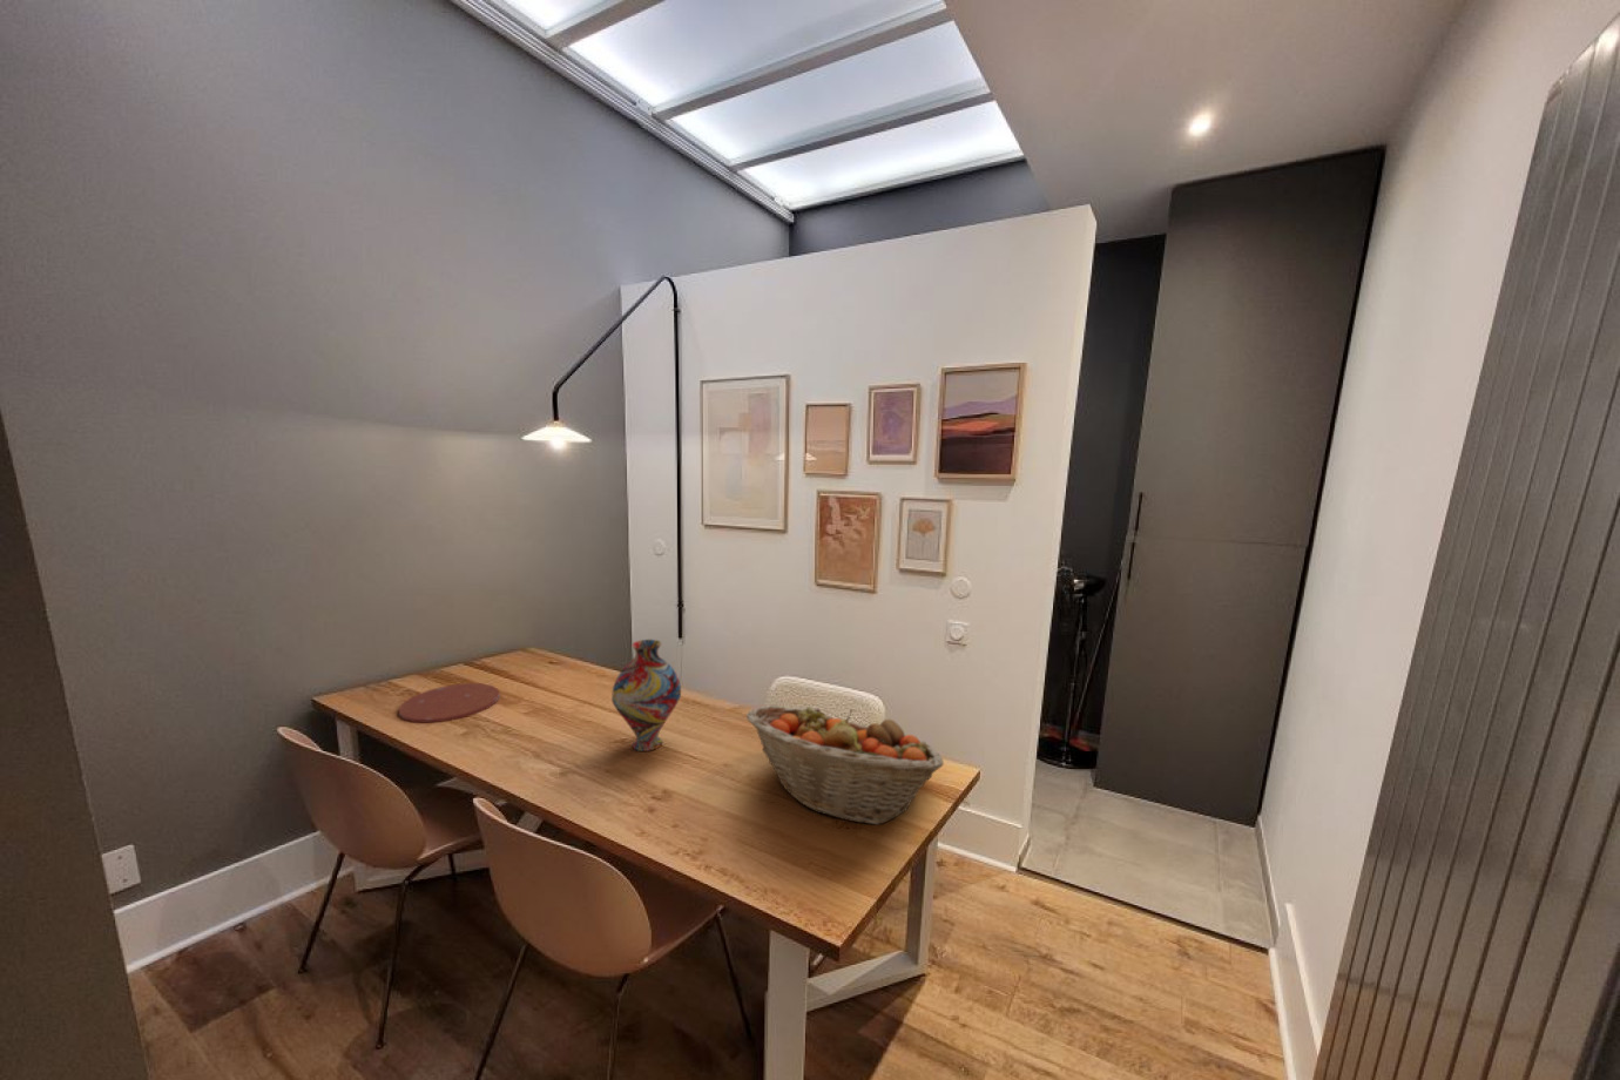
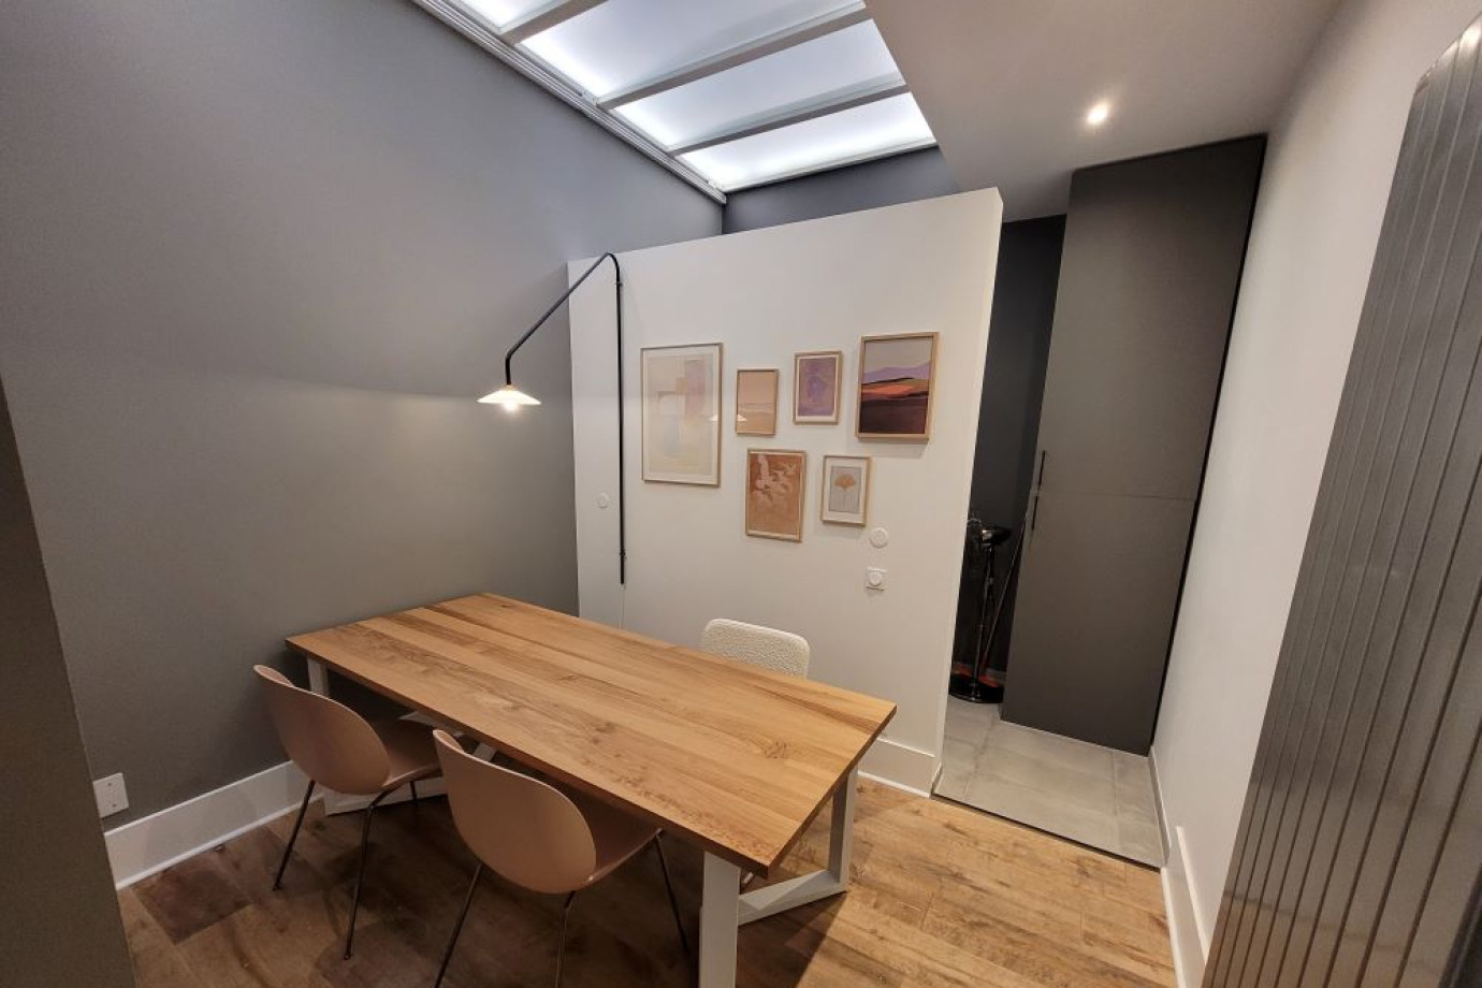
- fruit basket (840, 749)
- vase (647, 694)
- plate (451, 700)
